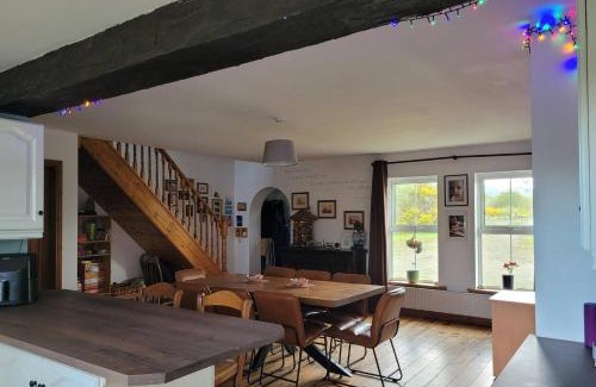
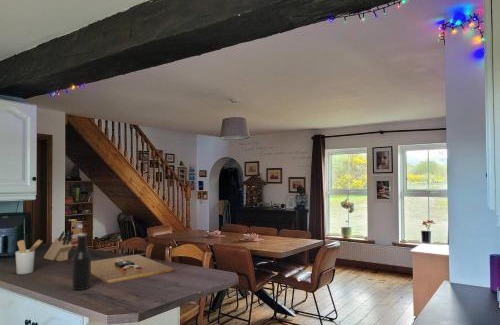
+ knife block (59, 244)
+ cutting board (124, 265)
+ utensil holder (29, 255)
+ beer bottle (81, 261)
